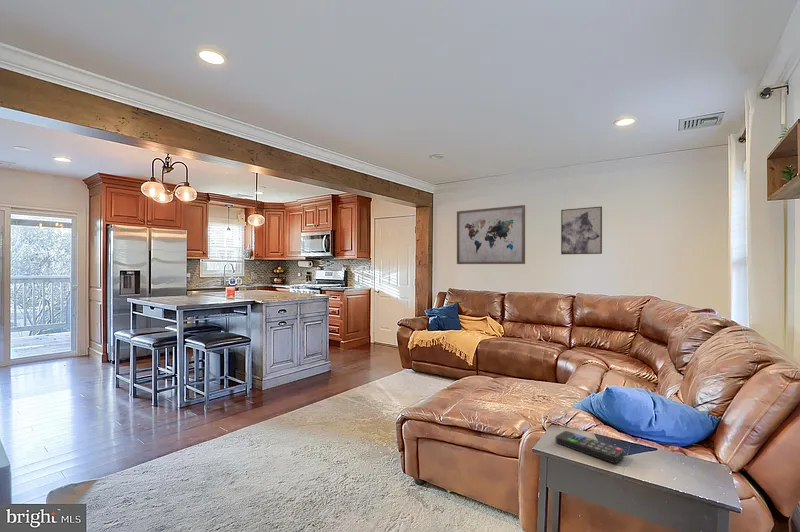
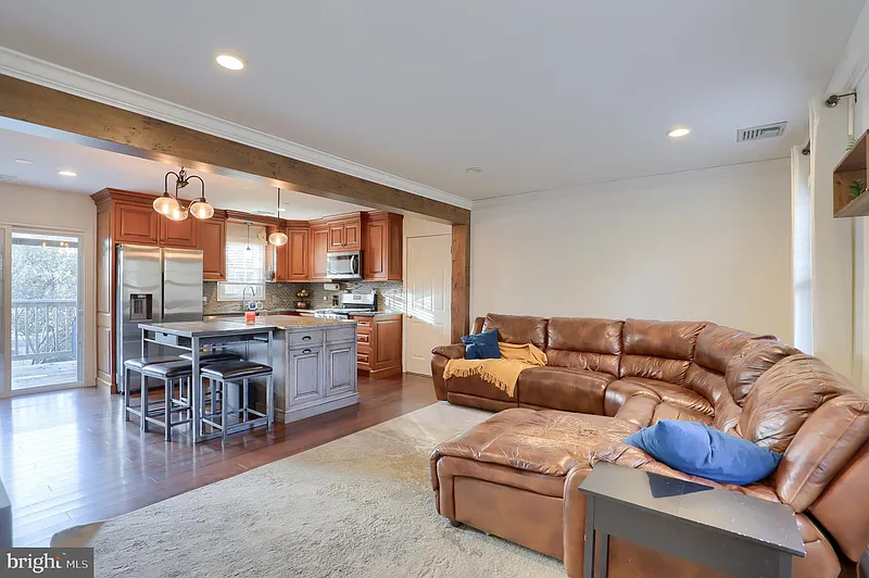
- remote control (588, 445)
- wall art (489, 236)
- wall art (581, 231)
